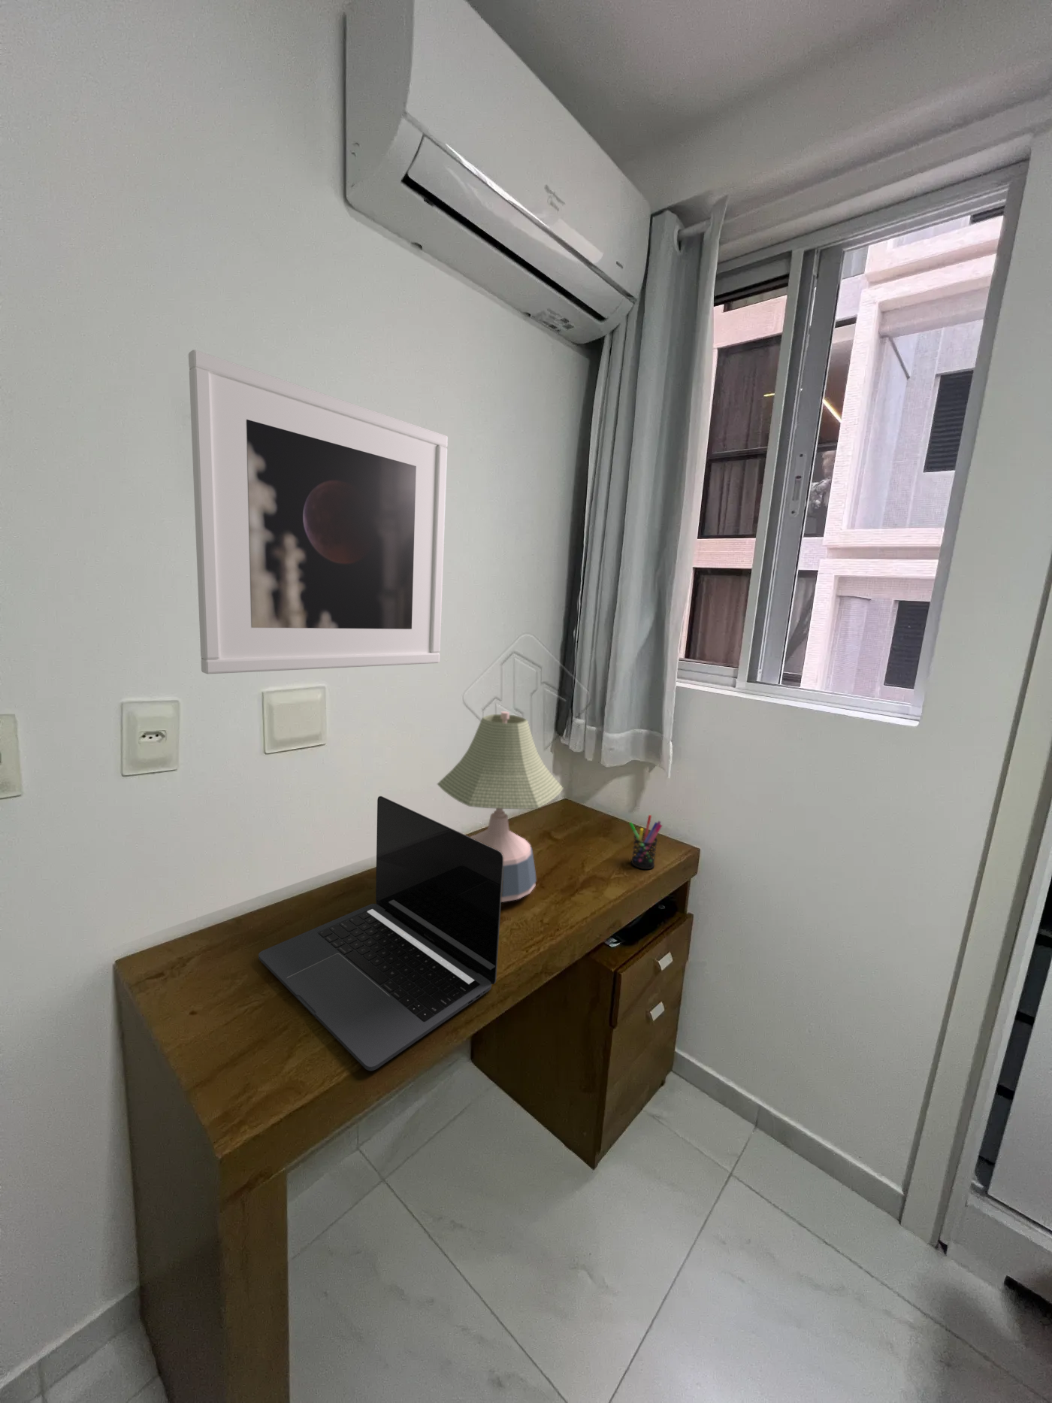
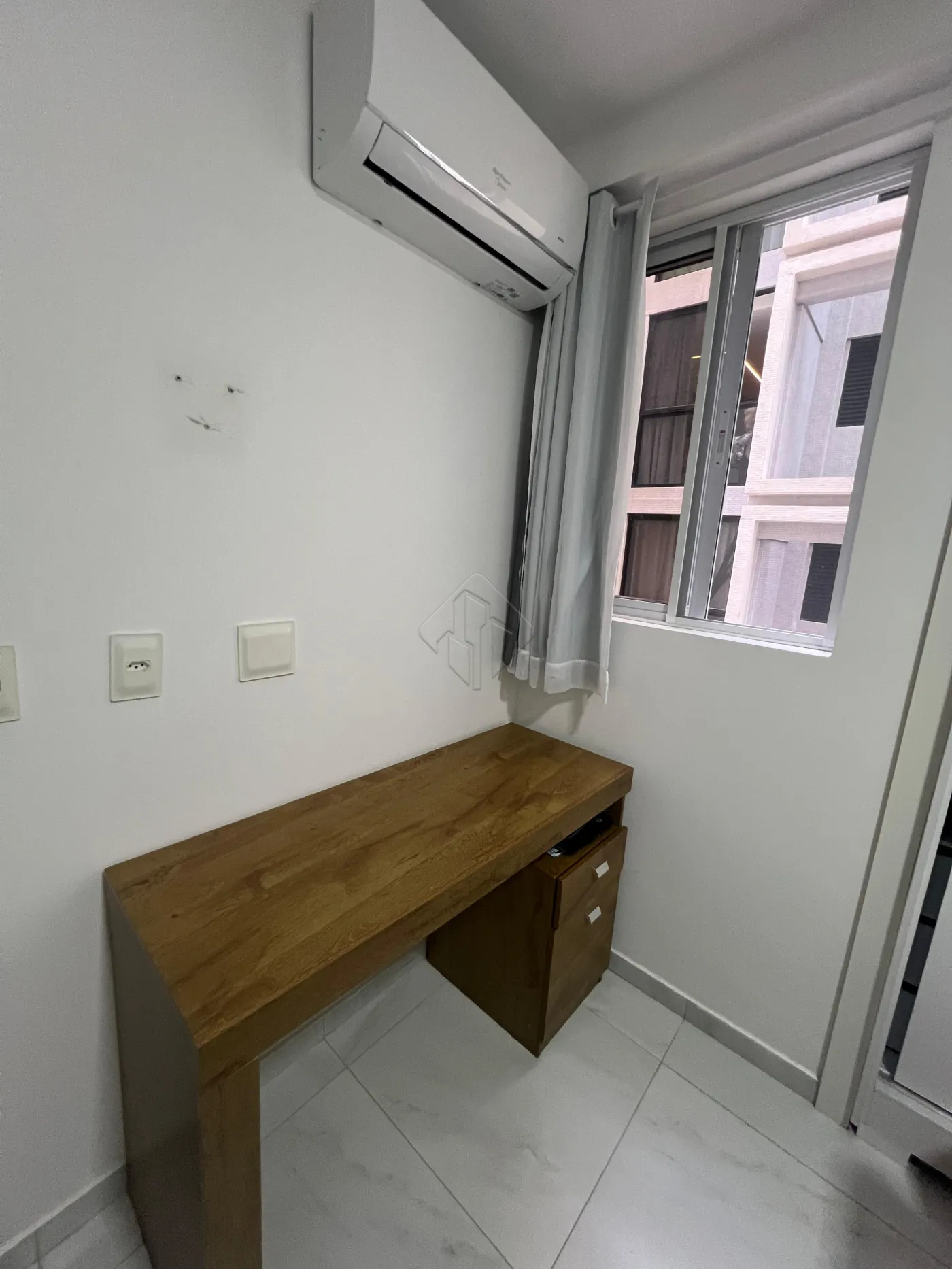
- desk lamp (499, 803)
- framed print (339, 540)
- laptop (376, 908)
- pen holder (642, 840)
